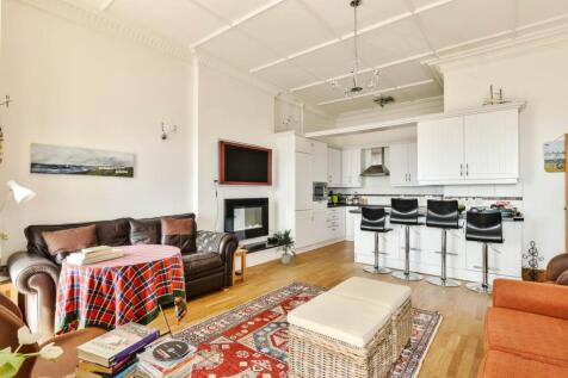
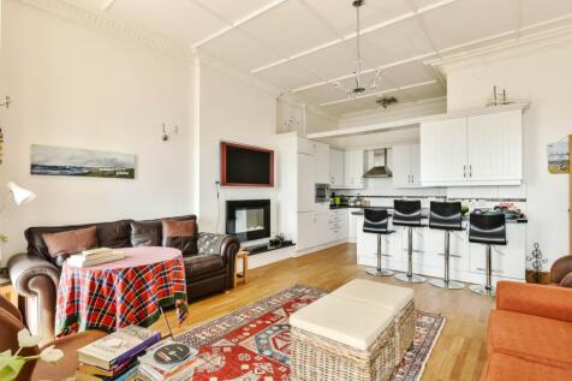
- indoor plant (285, 246)
